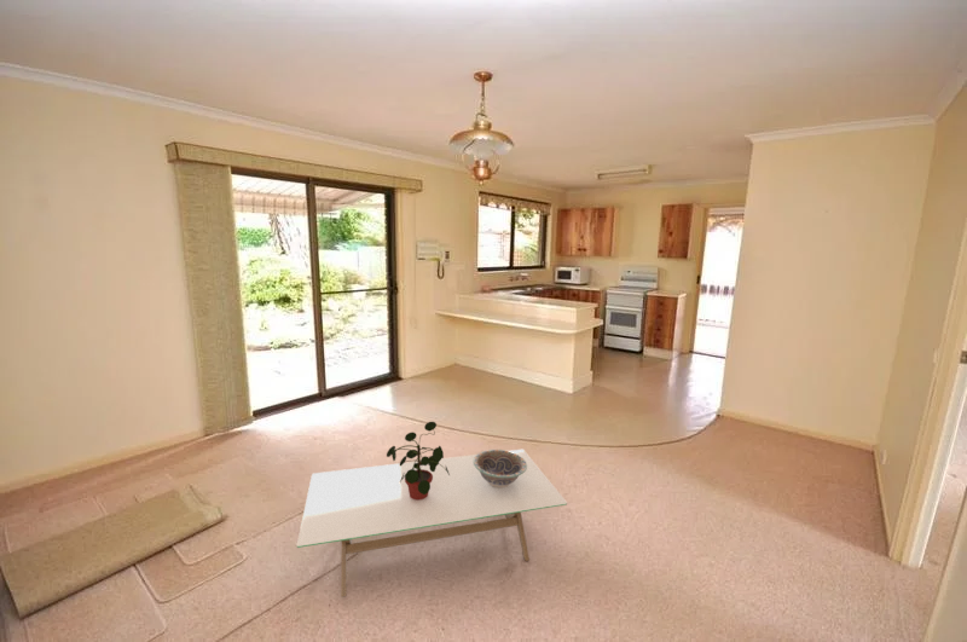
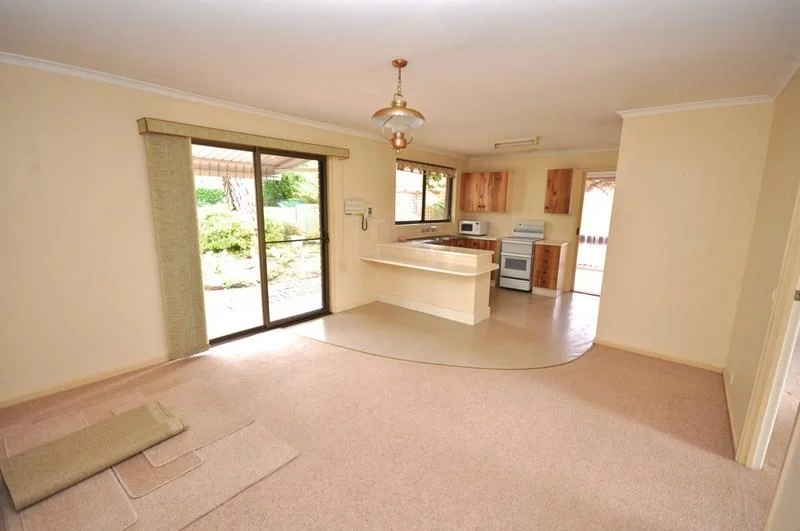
- coffee table (433, 516)
- potted plant (418, 458)
- decorative bowl (499, 470)
